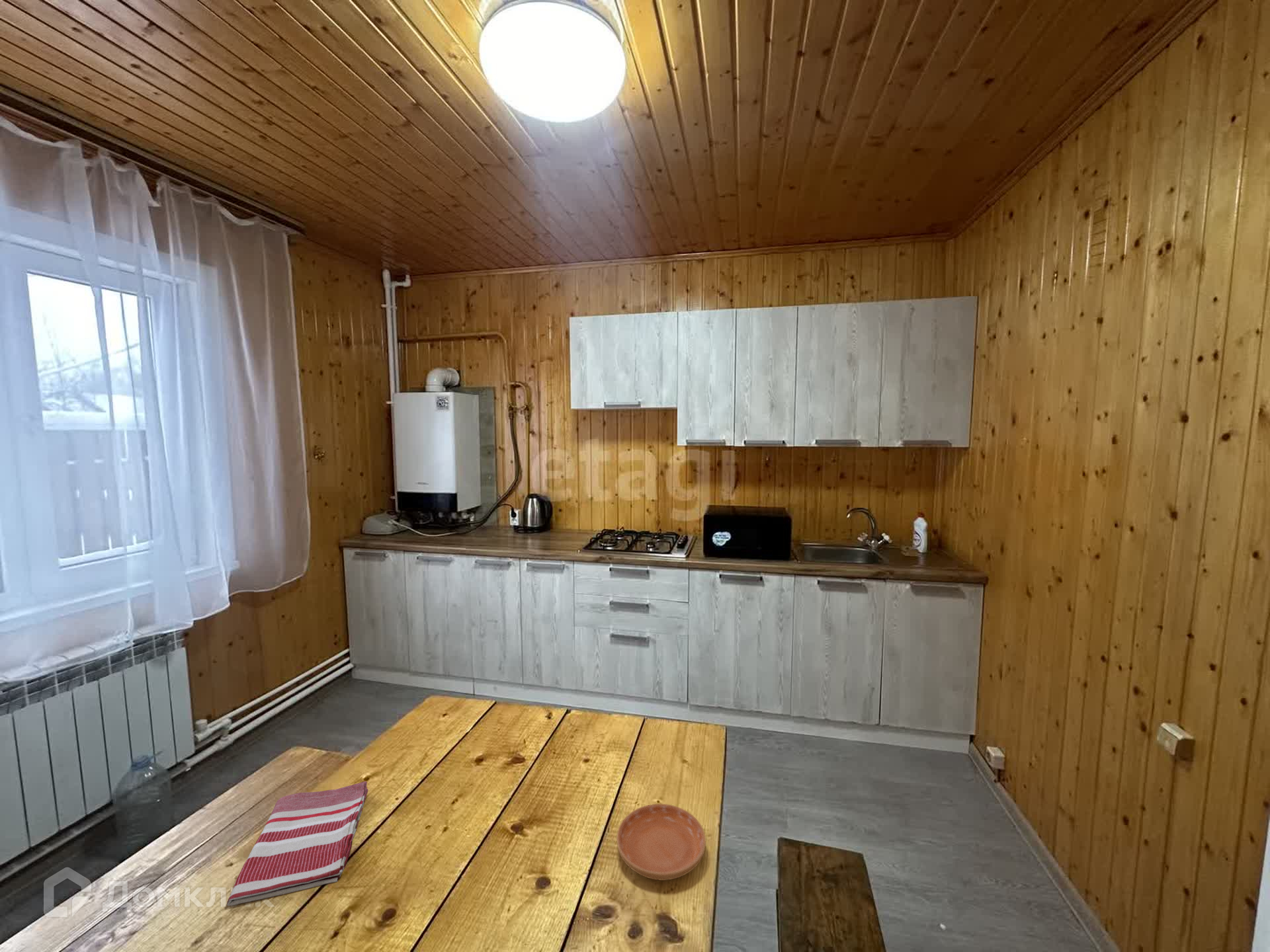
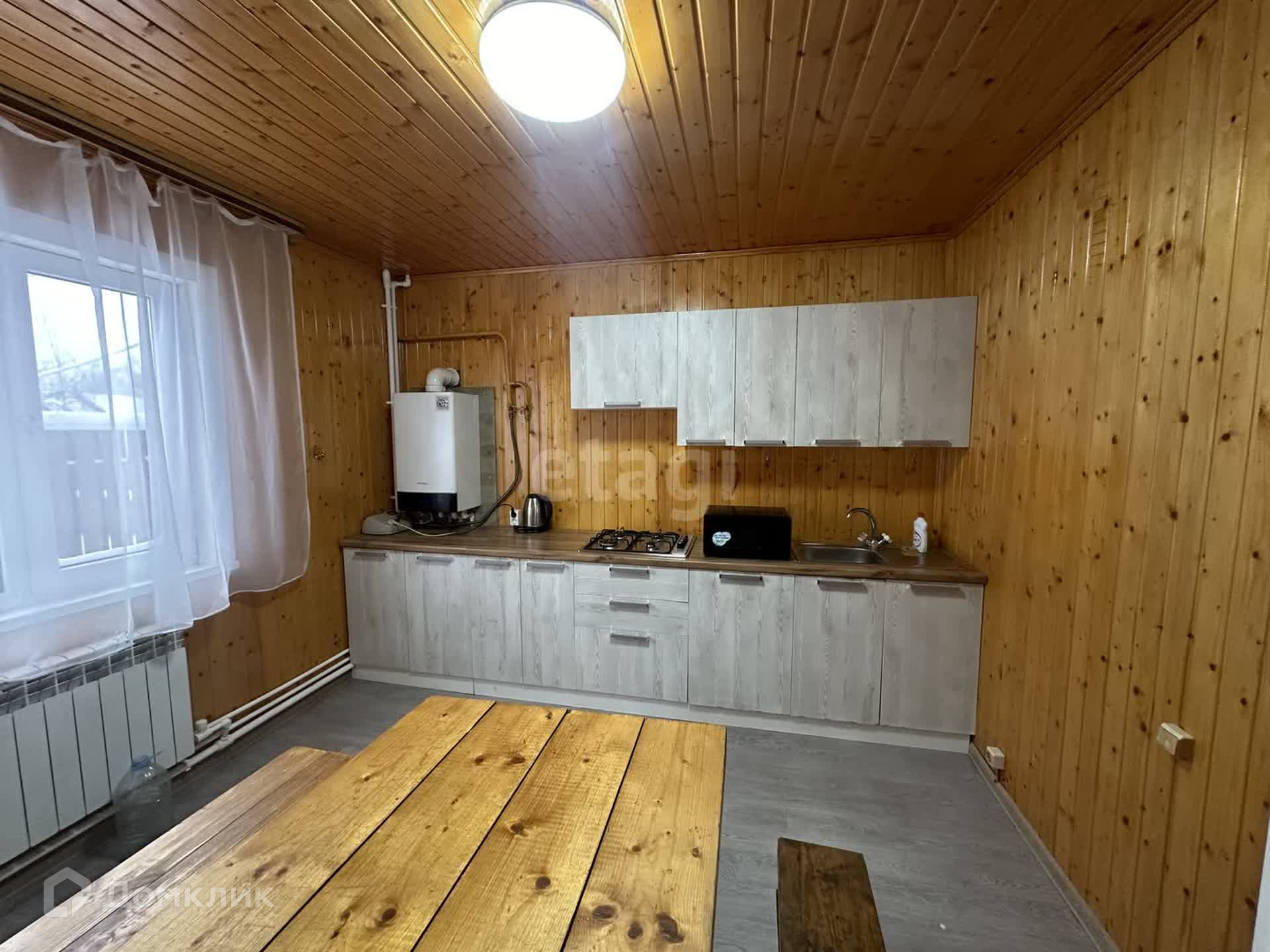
- saucer (661, 842)
- dish towel (306, 834)
